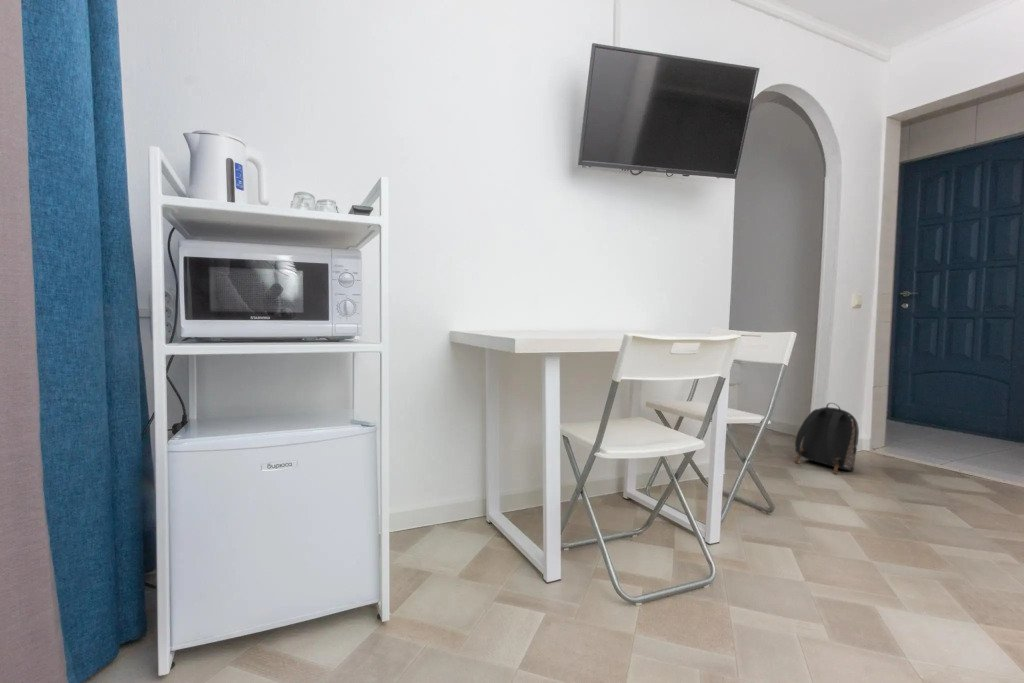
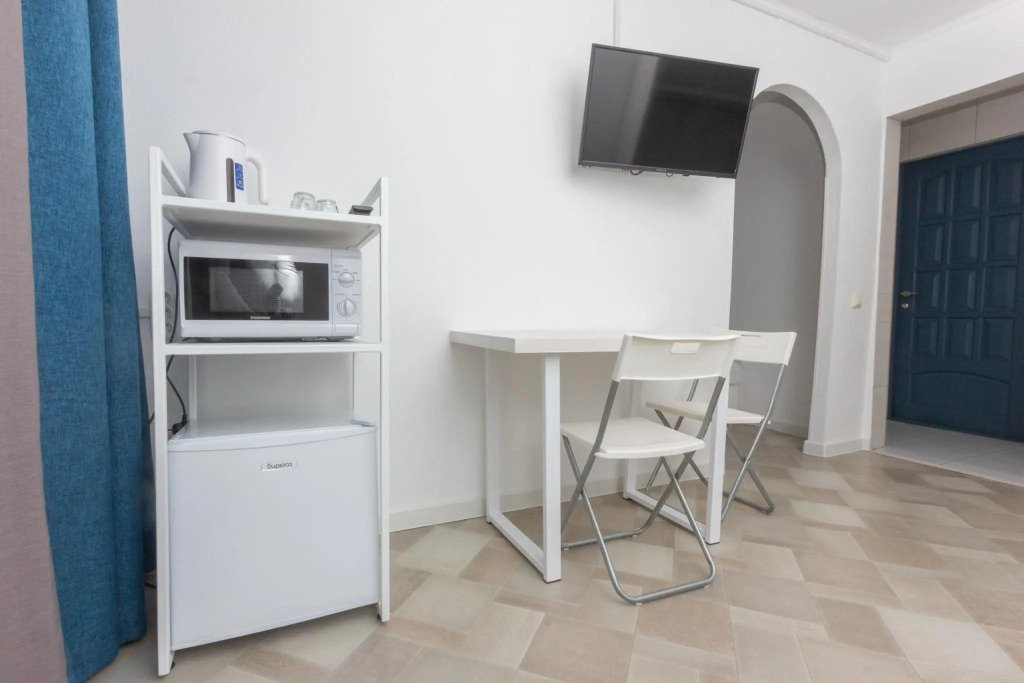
- backpack (828, 434)
